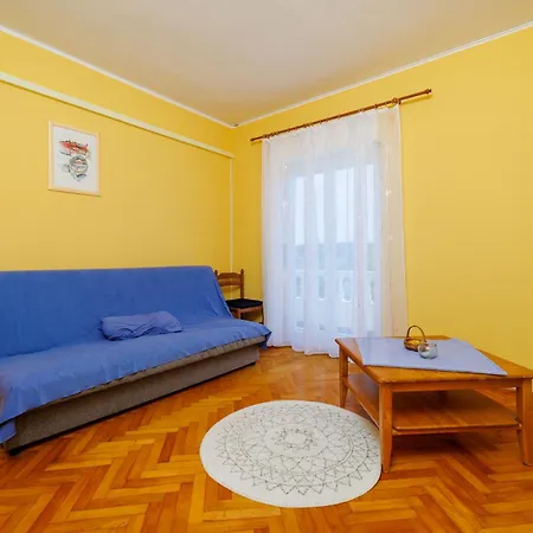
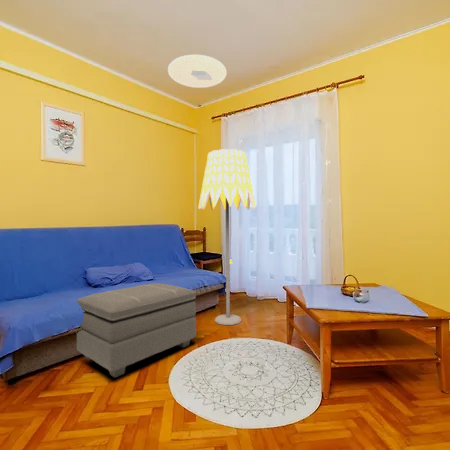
+ footstool (139, 321)
+ ceiling light (197, 70)
+ floor lamp (227, 237)
